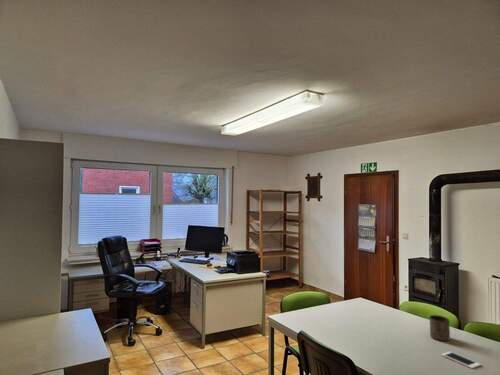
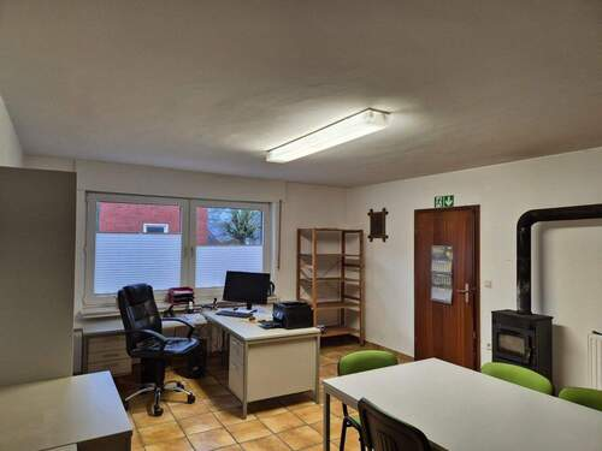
- cup (439, 328)
- cell phone (460, 359)
